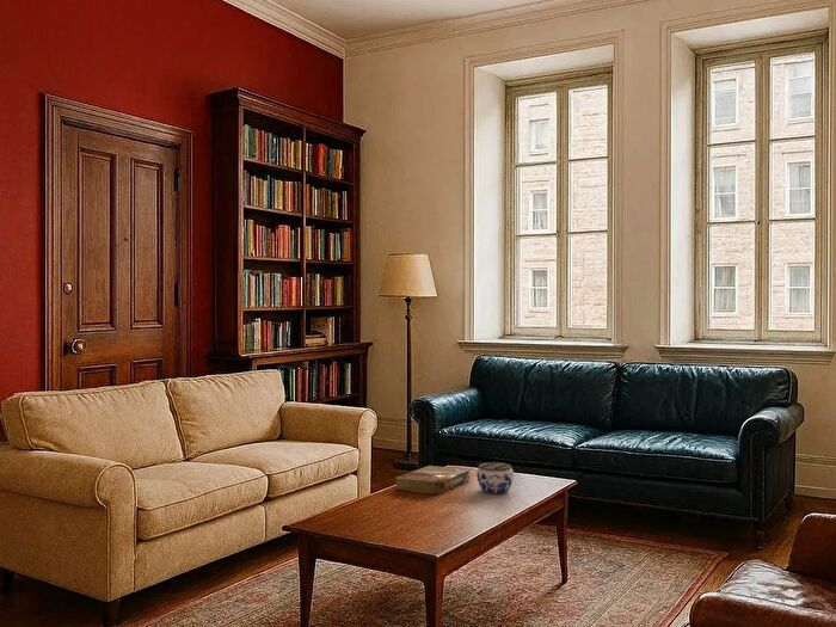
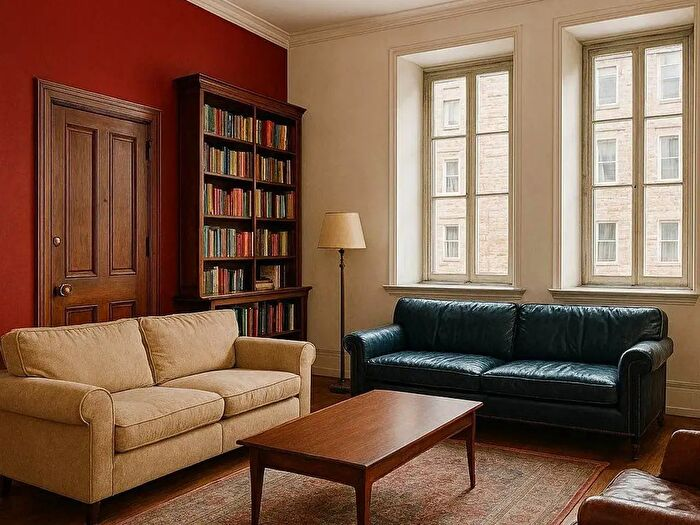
- jar (494, 478)
- book (432, 479)
